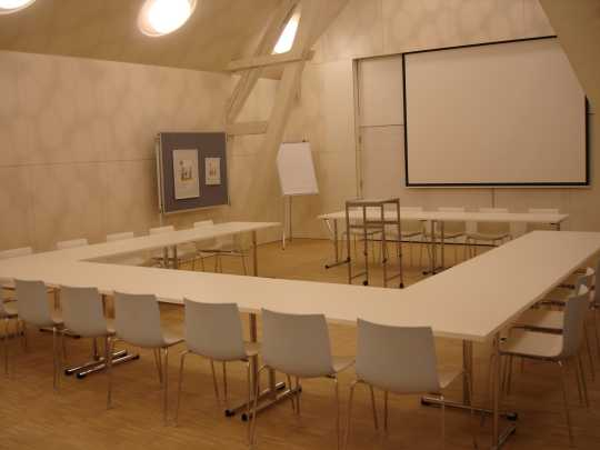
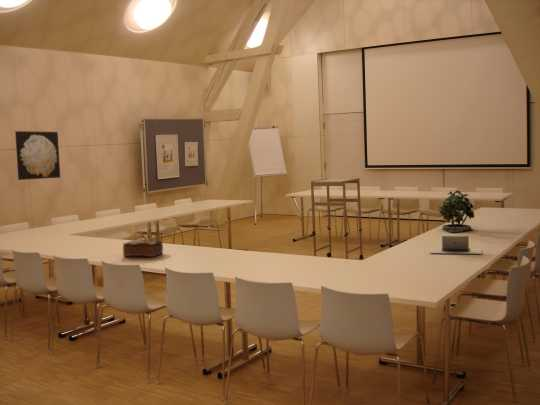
+ potted plant (456, 209)
+ tissue box (143, 248)
+ laptop (455, 241)
+ wall art (38, 155)
